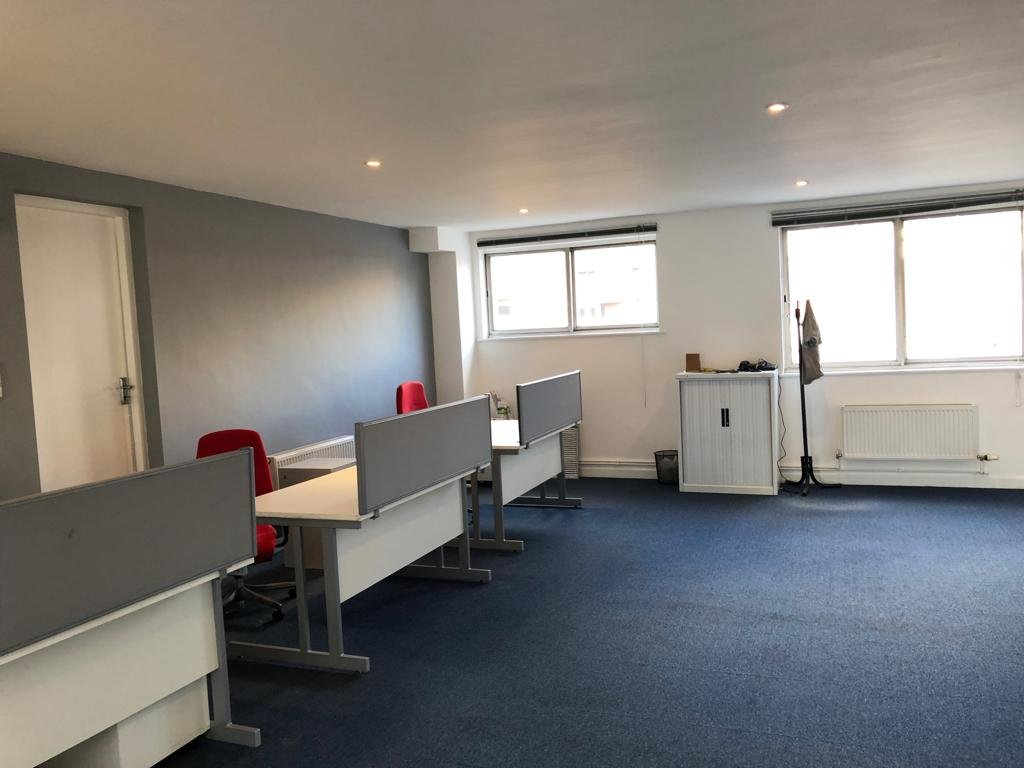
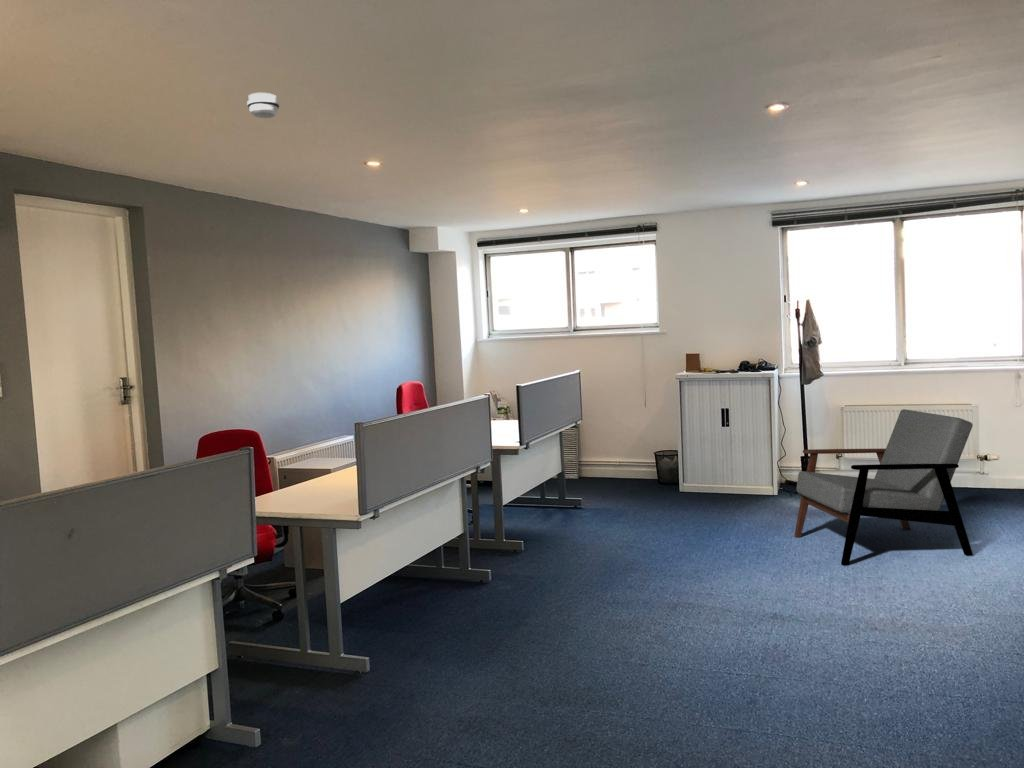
+ smoke detector (263, 105)
+ armchair (880, 481)
